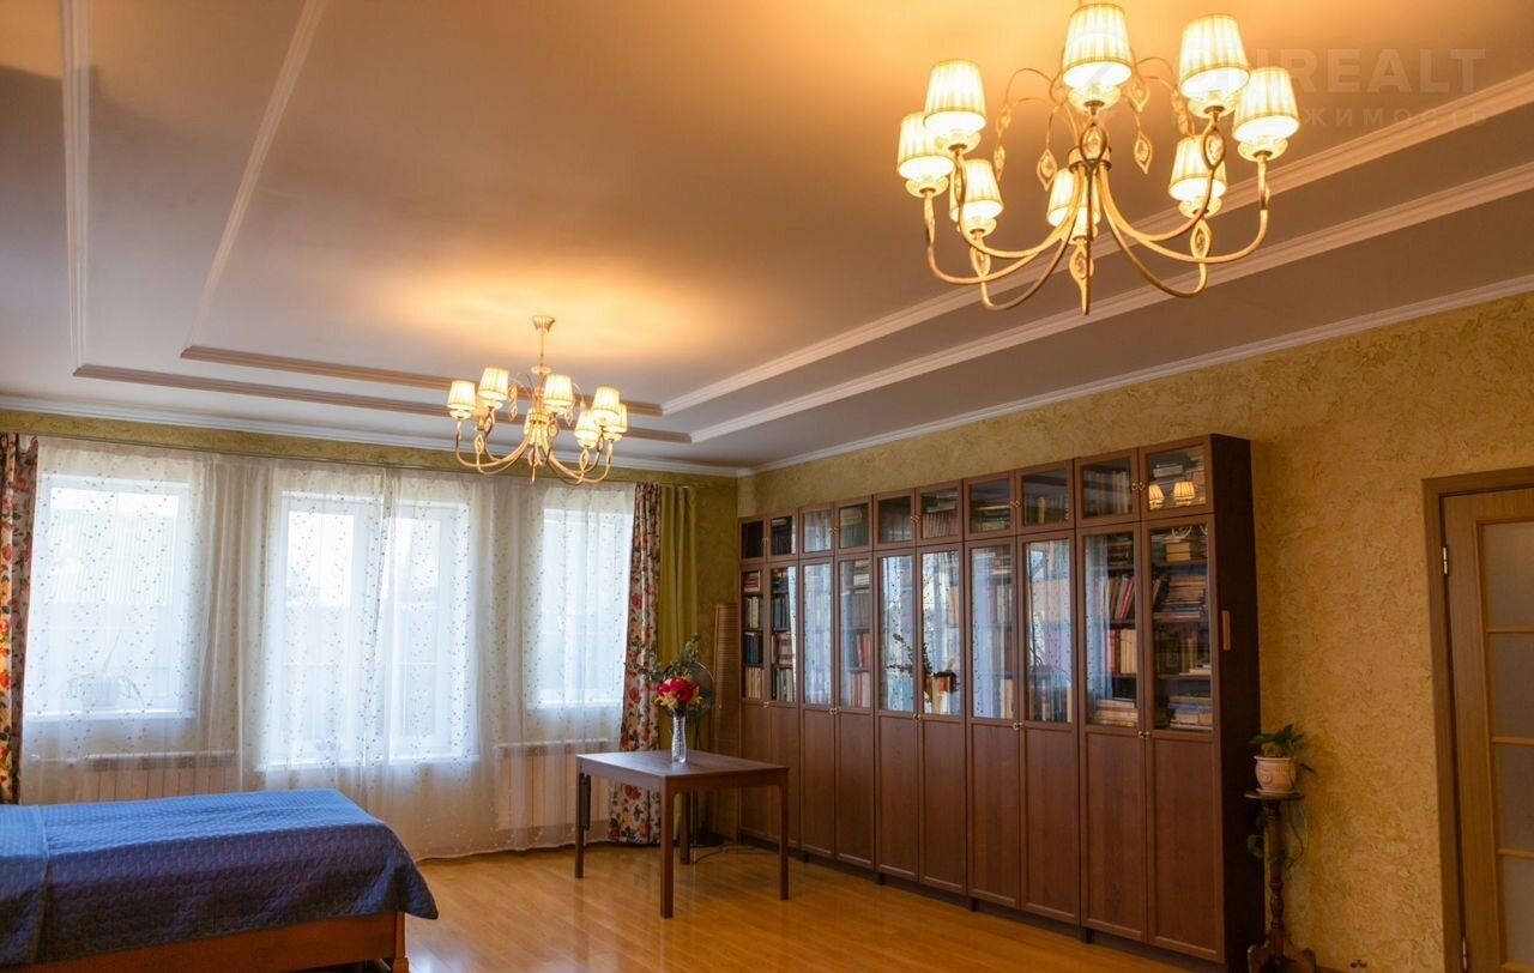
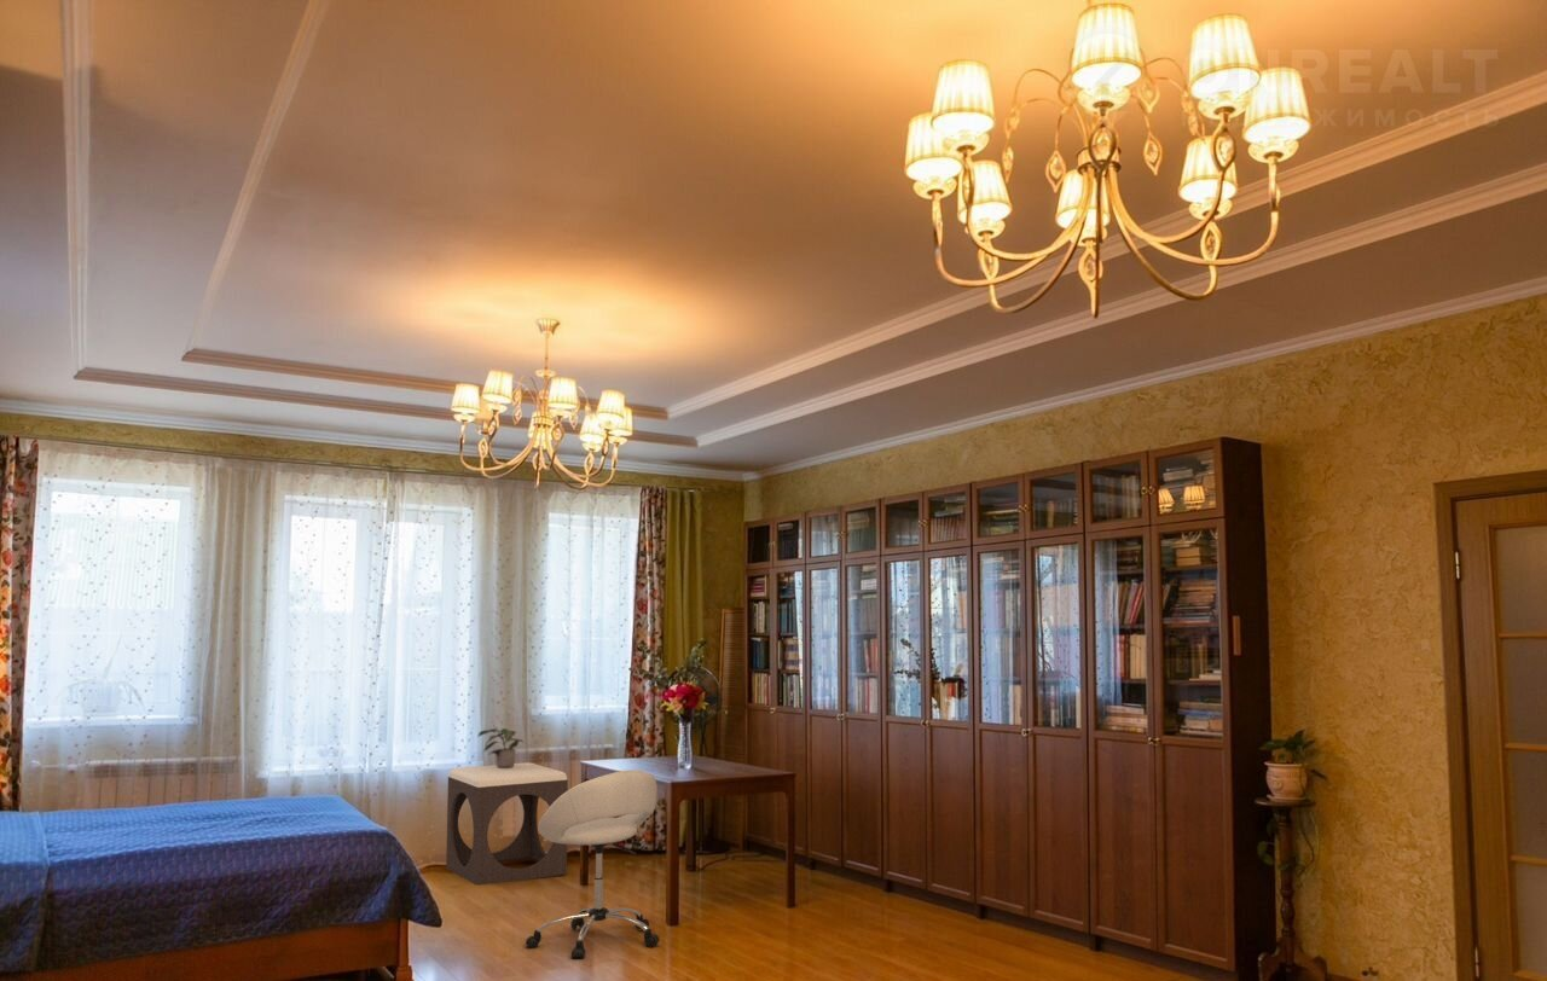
+ potted plant (500, 749)
+ footstool (493, 813)
+ chair (597, 853)
